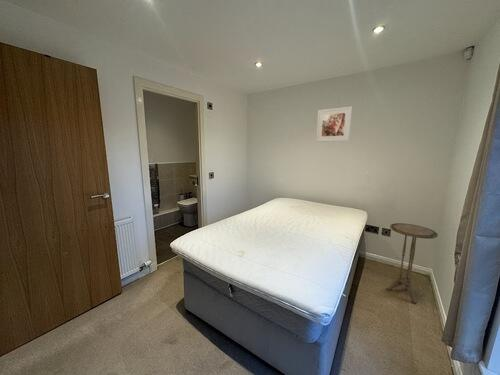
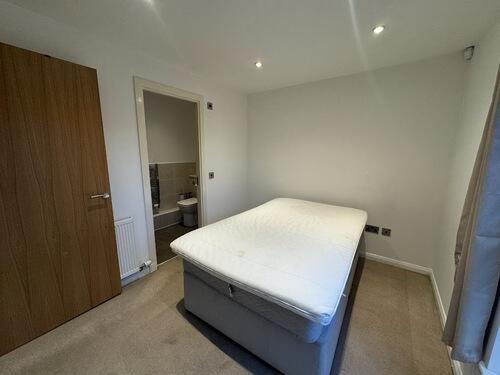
- side table (409, 262)
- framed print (333, 125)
